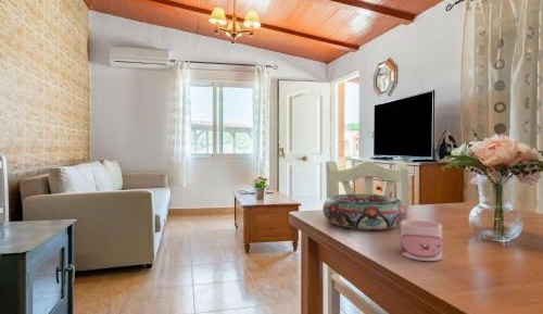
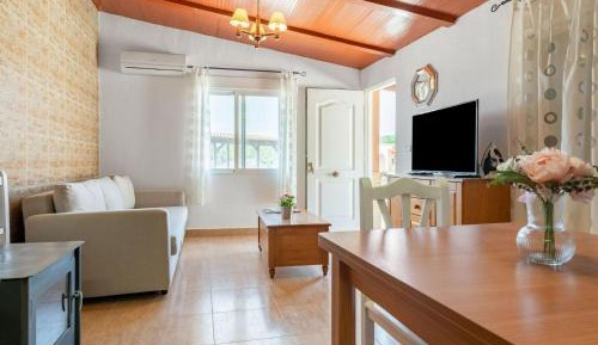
- mug (418, 238)
- decorative bowl (363, 210)
